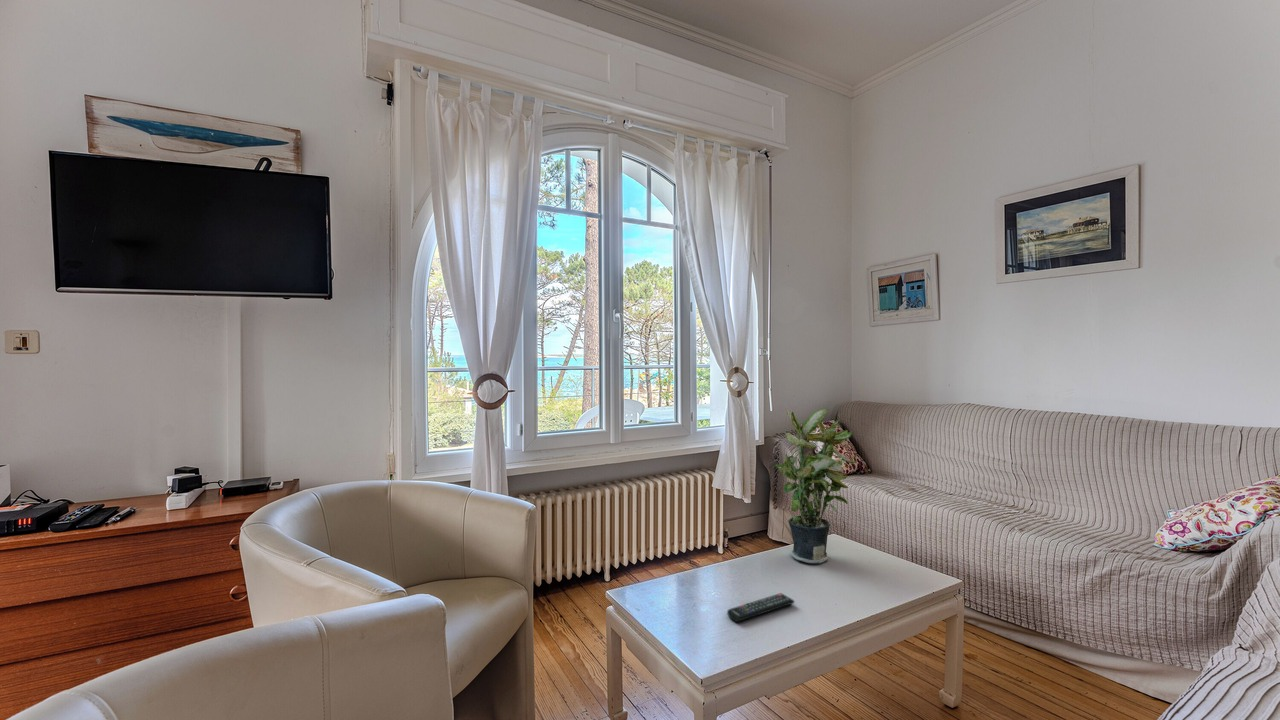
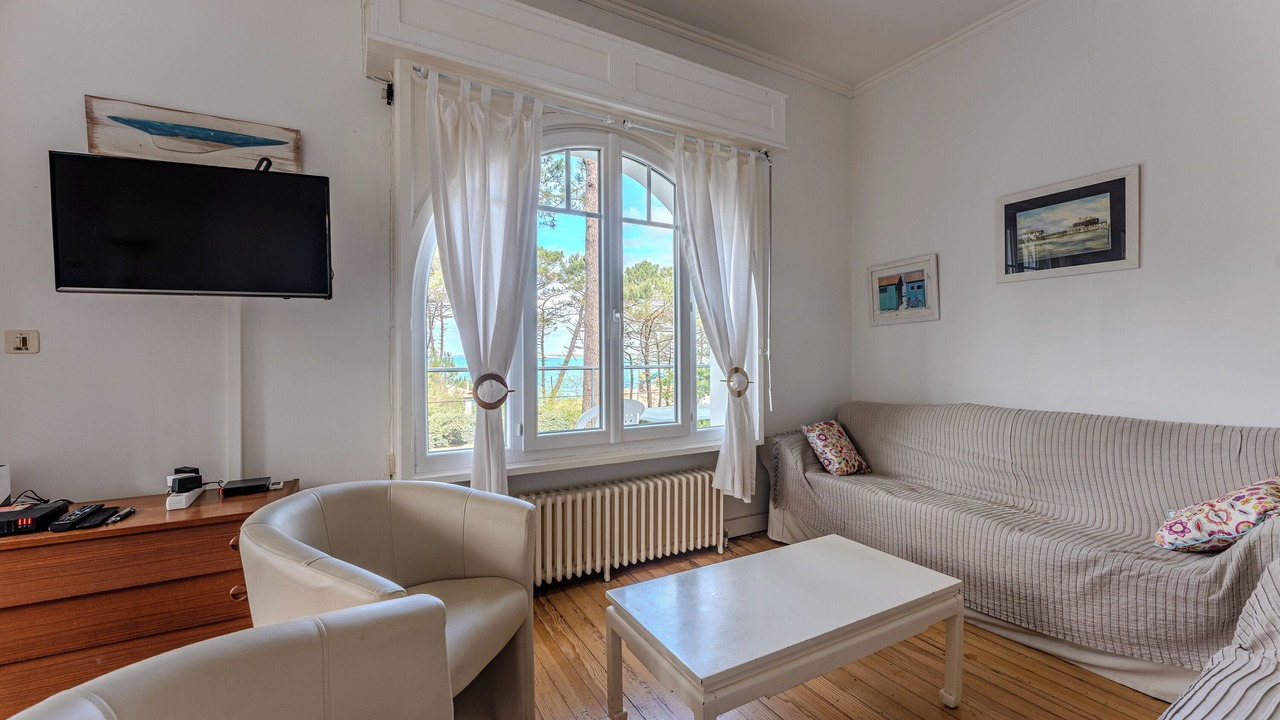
- potted plant (815, 483)
- remote control (761, 607)
